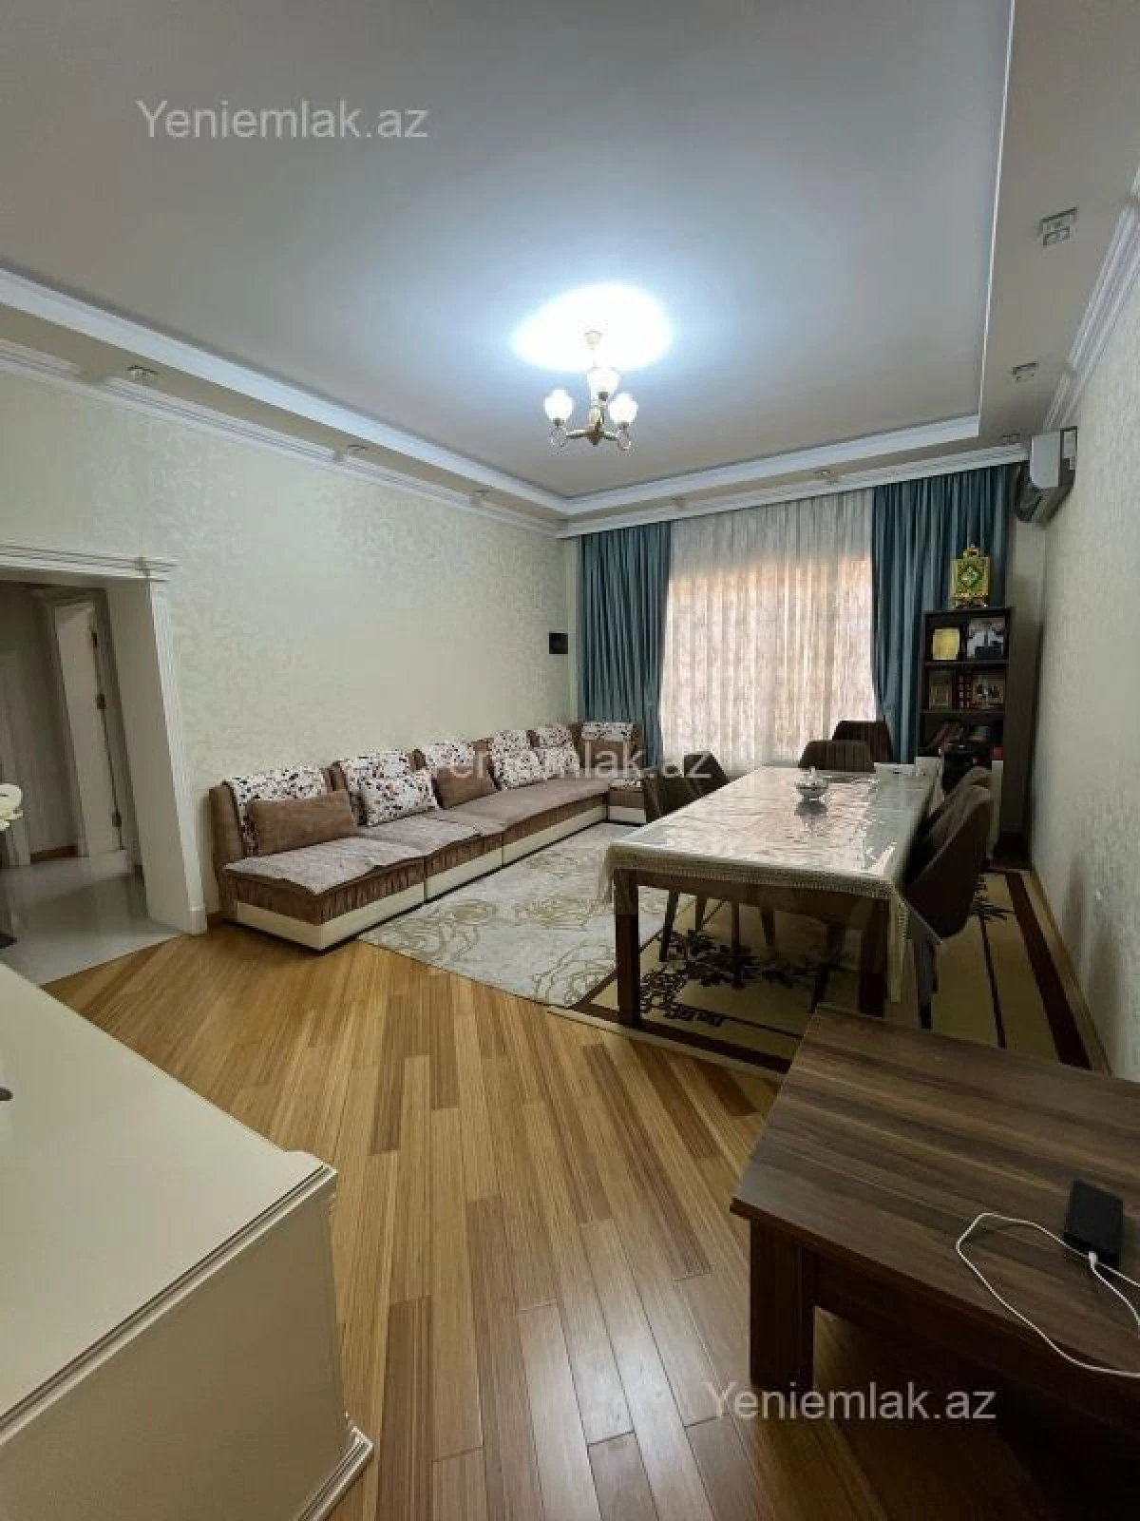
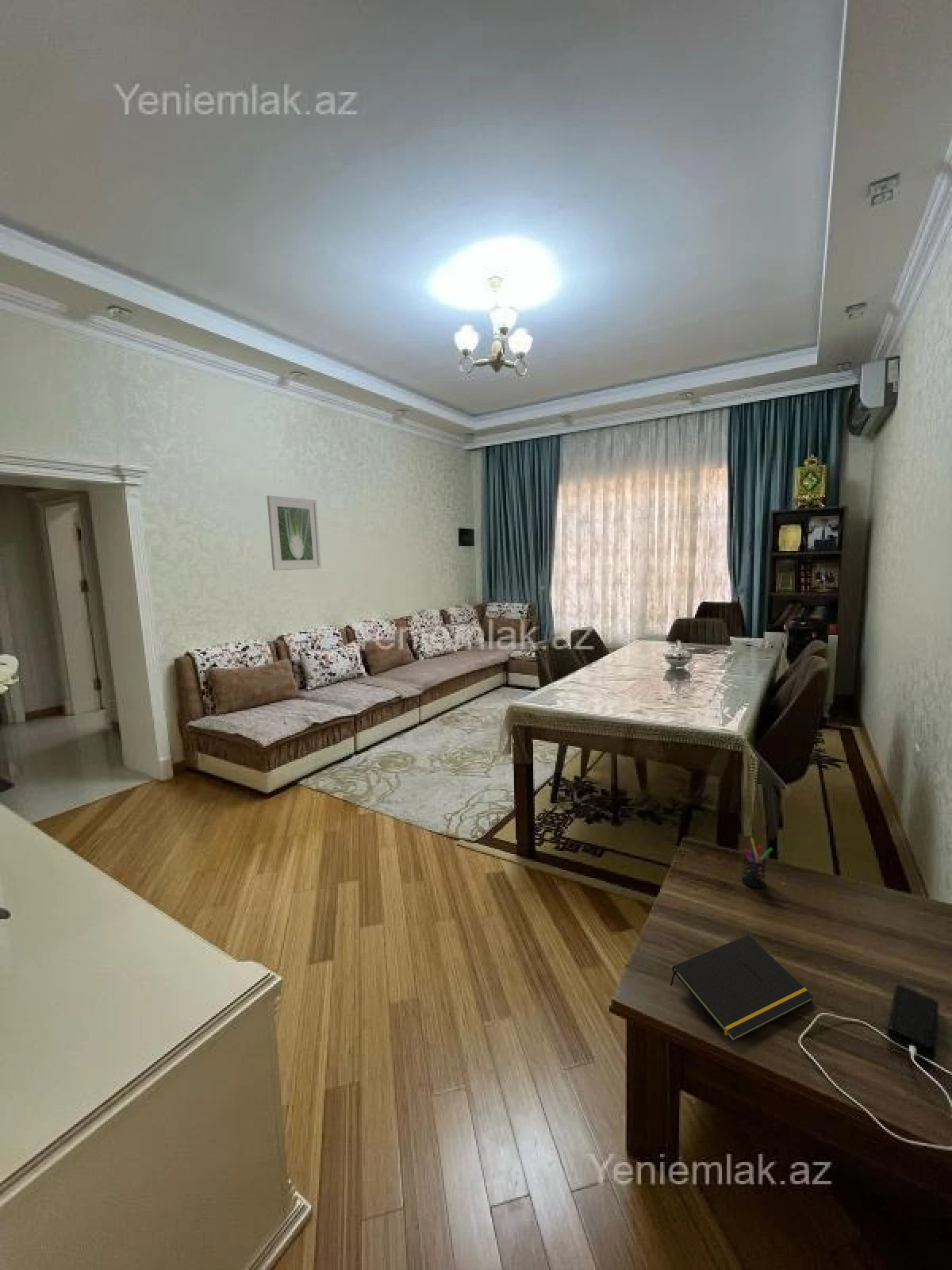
+ notepad (741, 983)
+ pen holder (757, 862)
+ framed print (295, 533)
